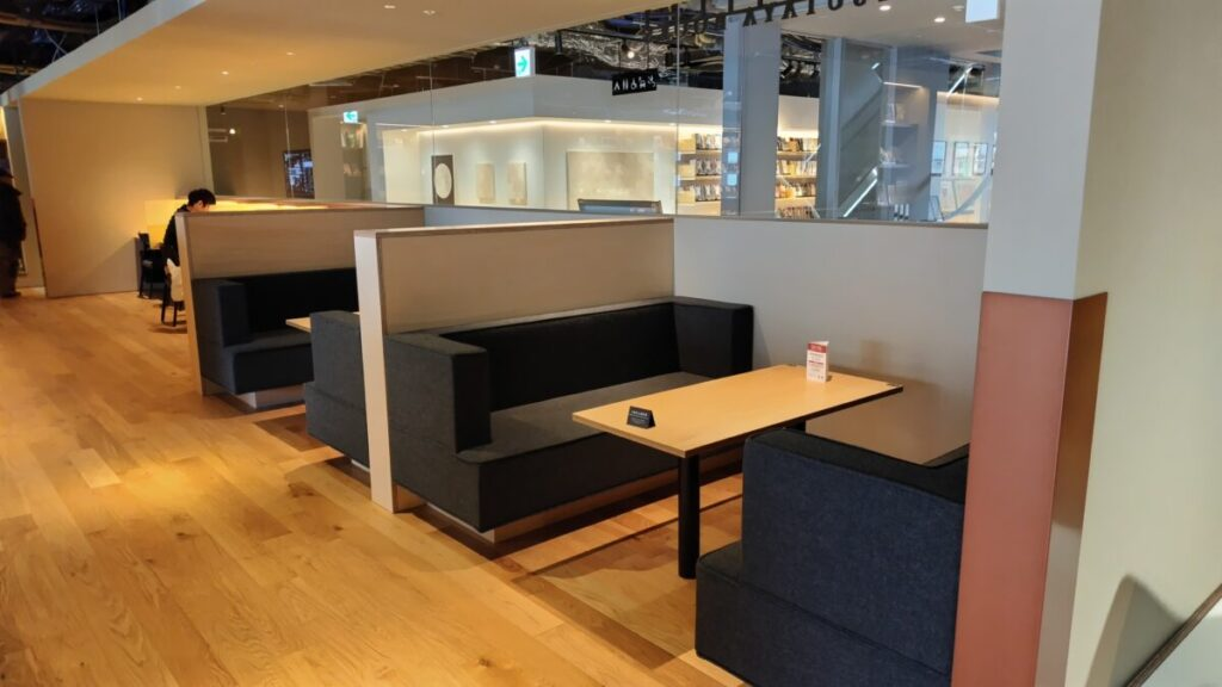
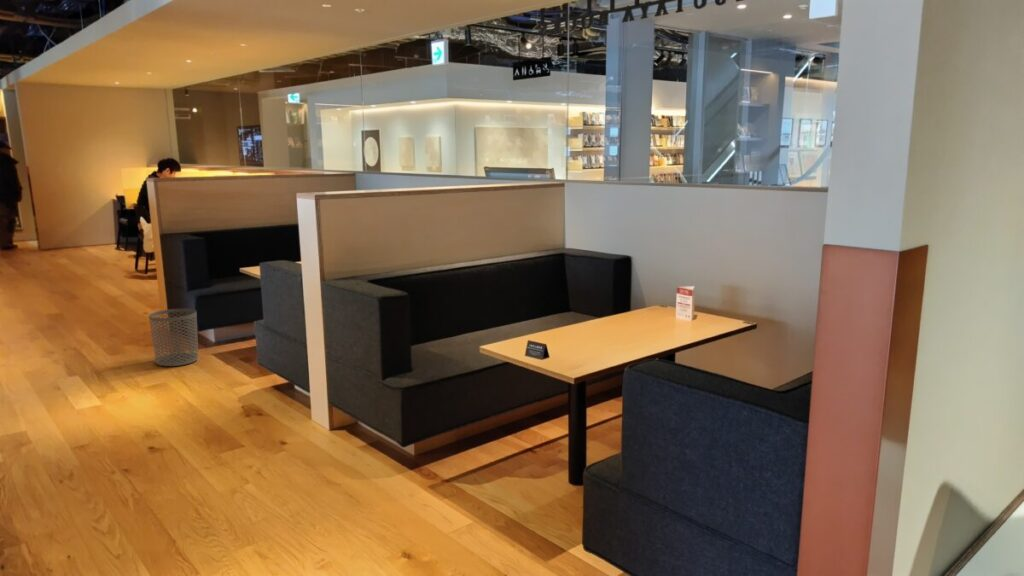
+ waste bin (175, 337)
